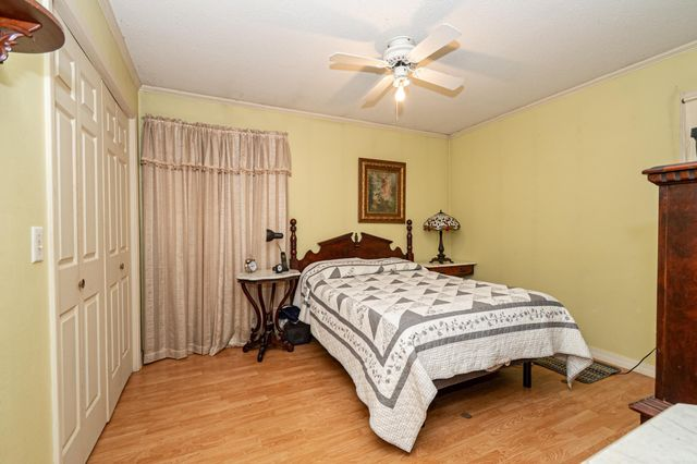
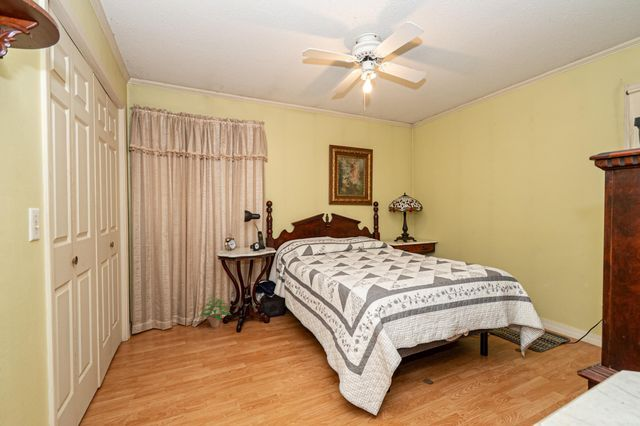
+ potted plant (215, 310)
